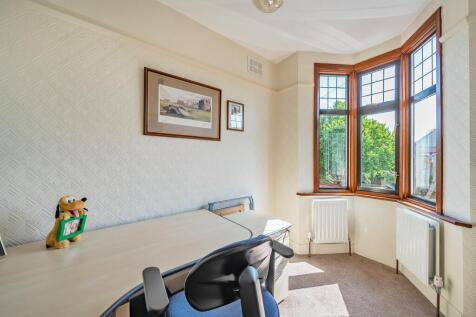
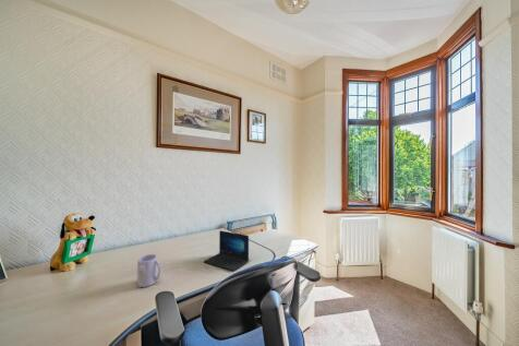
+ laptop (226, 248)
+ mug (149, 270)
